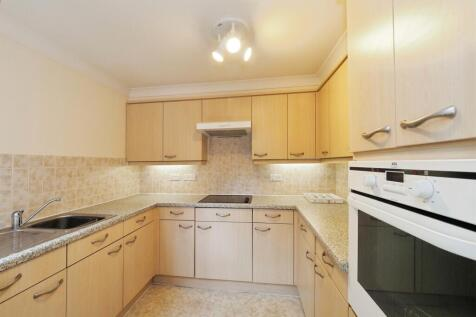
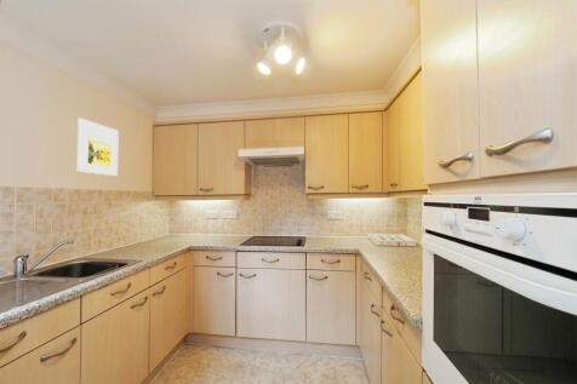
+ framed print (99, 149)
